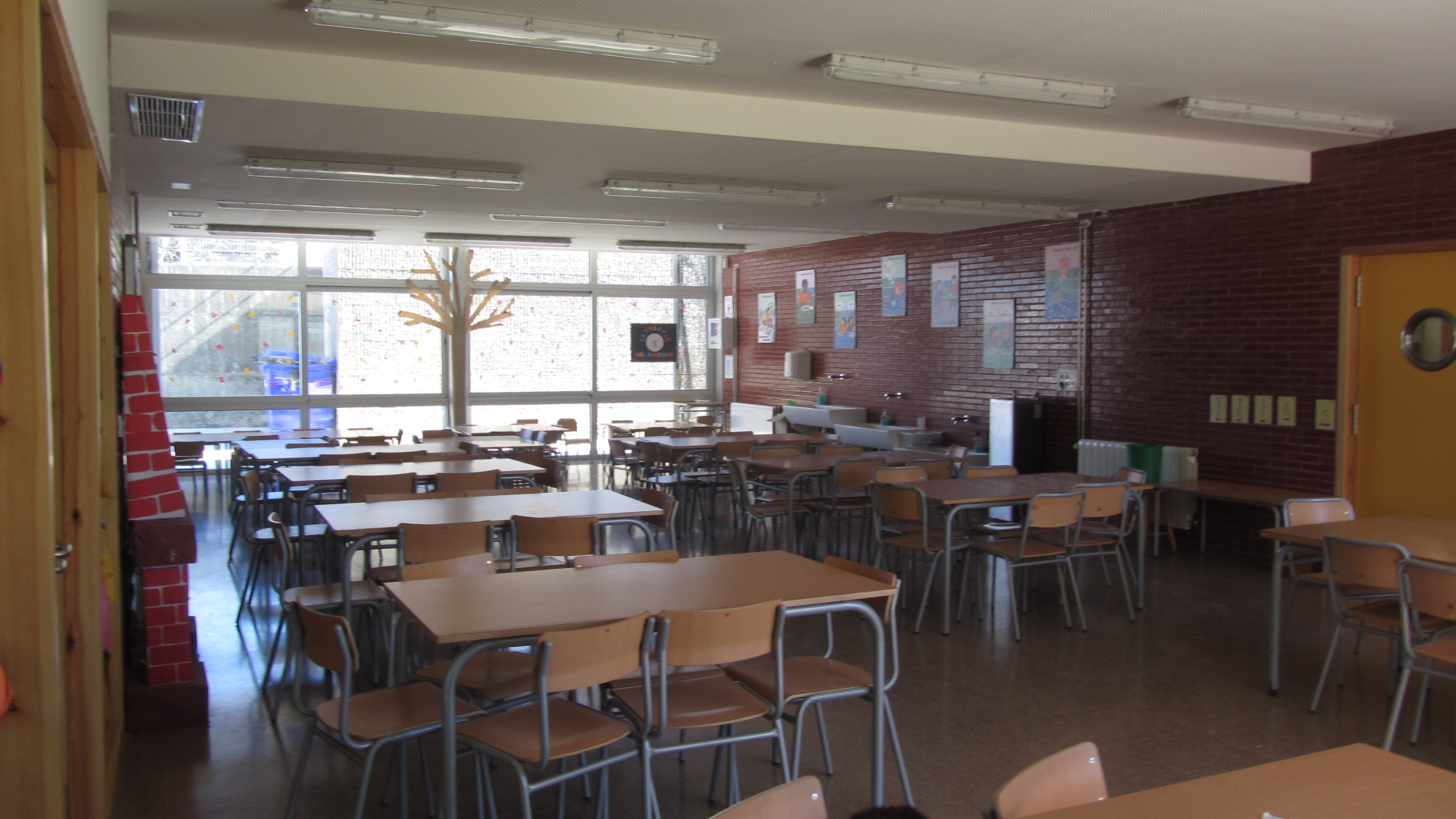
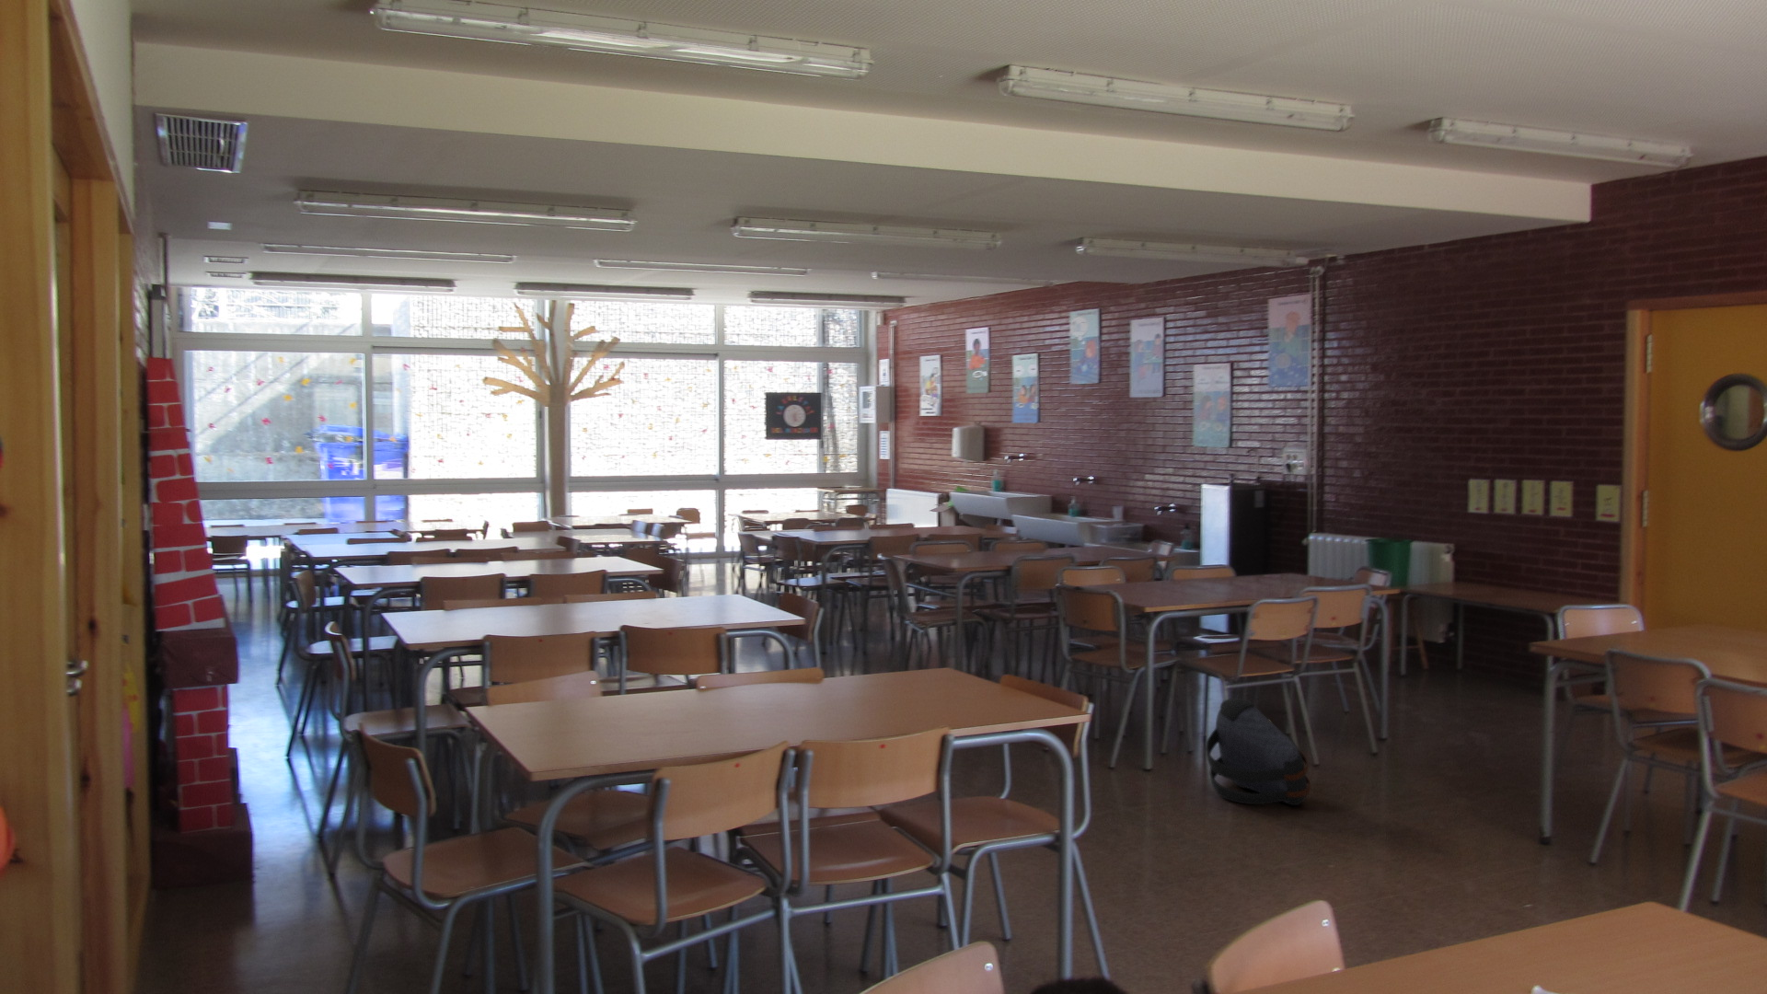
+ backpack (1255, 751)
